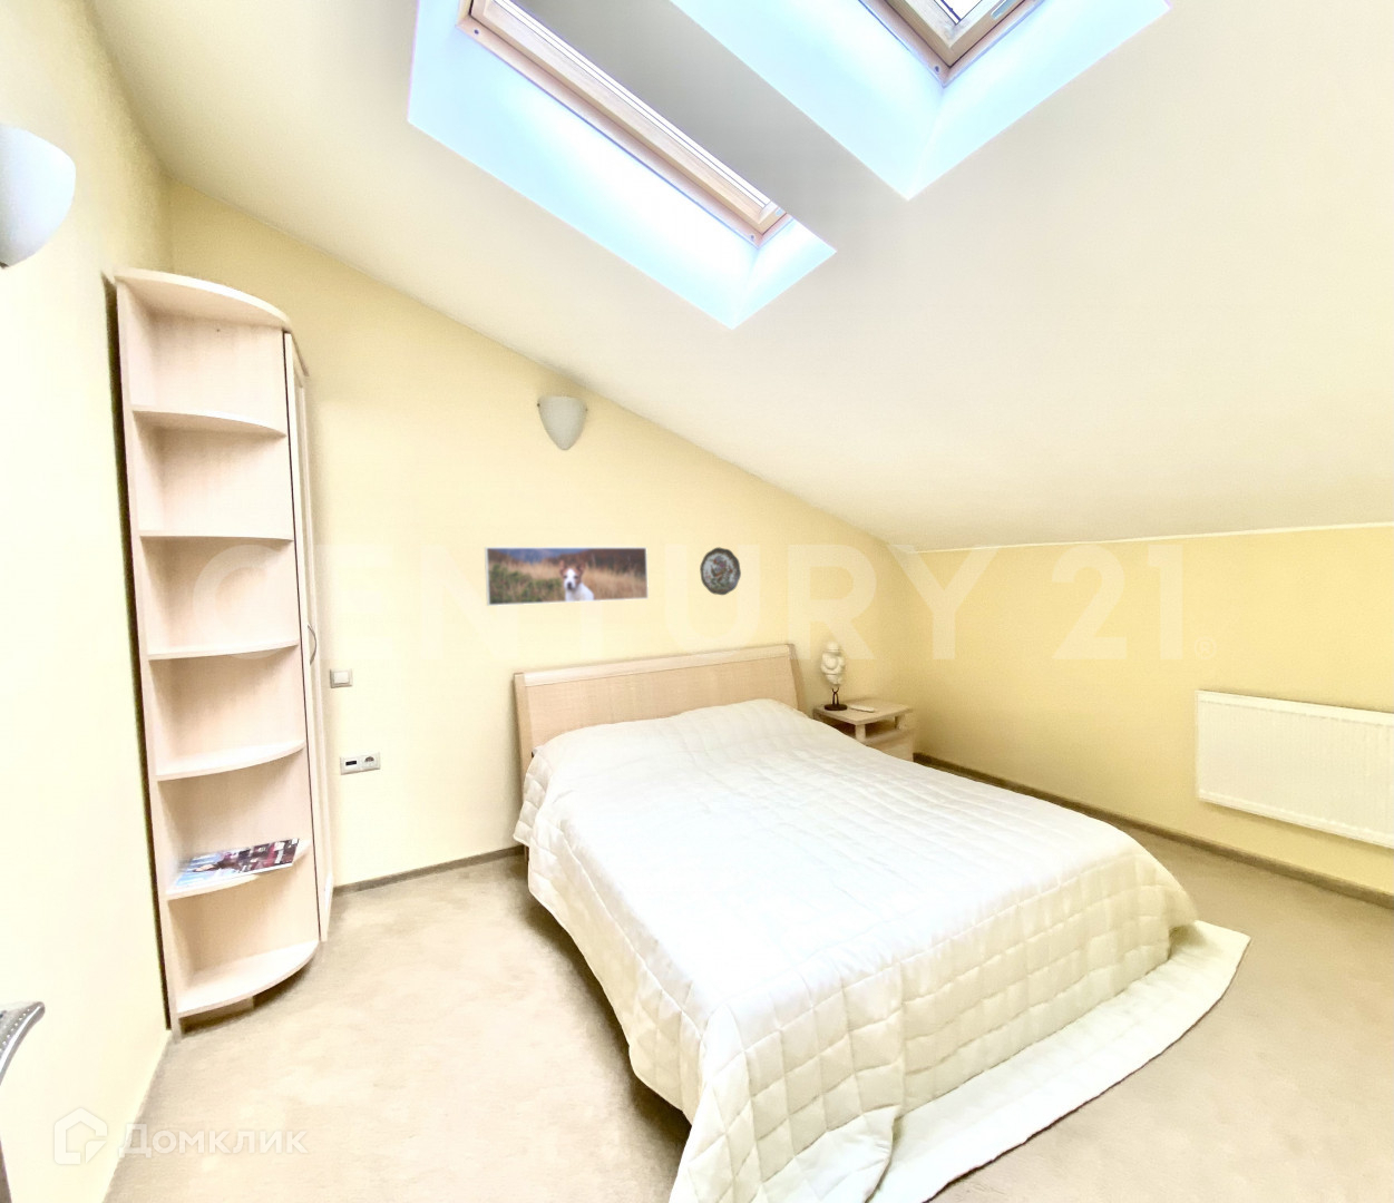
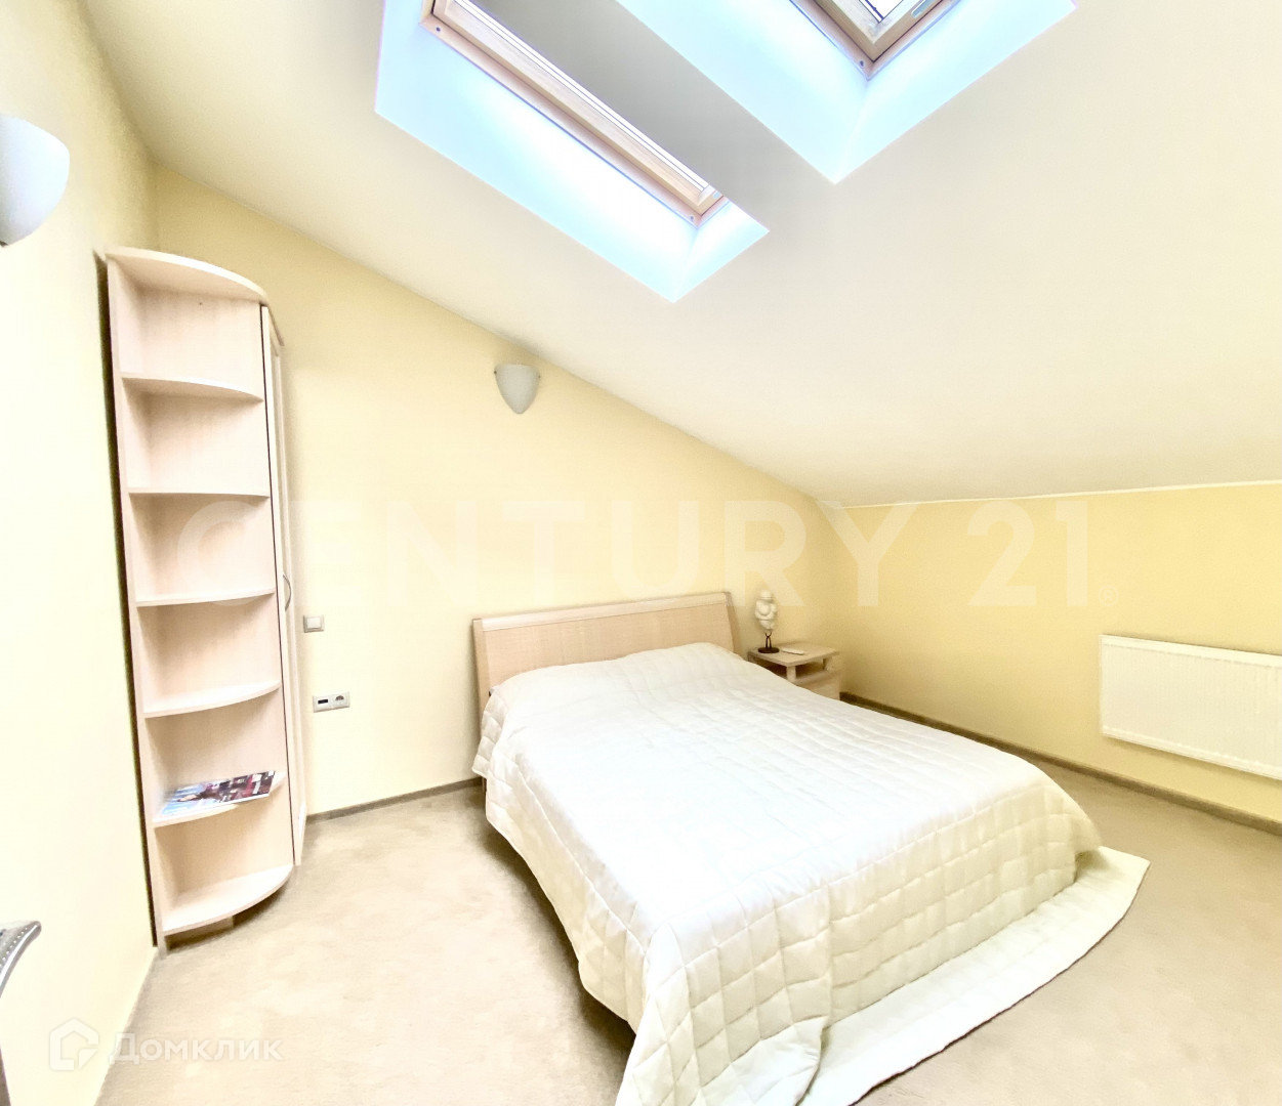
- decorative plate (718, 571)
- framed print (570, 574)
